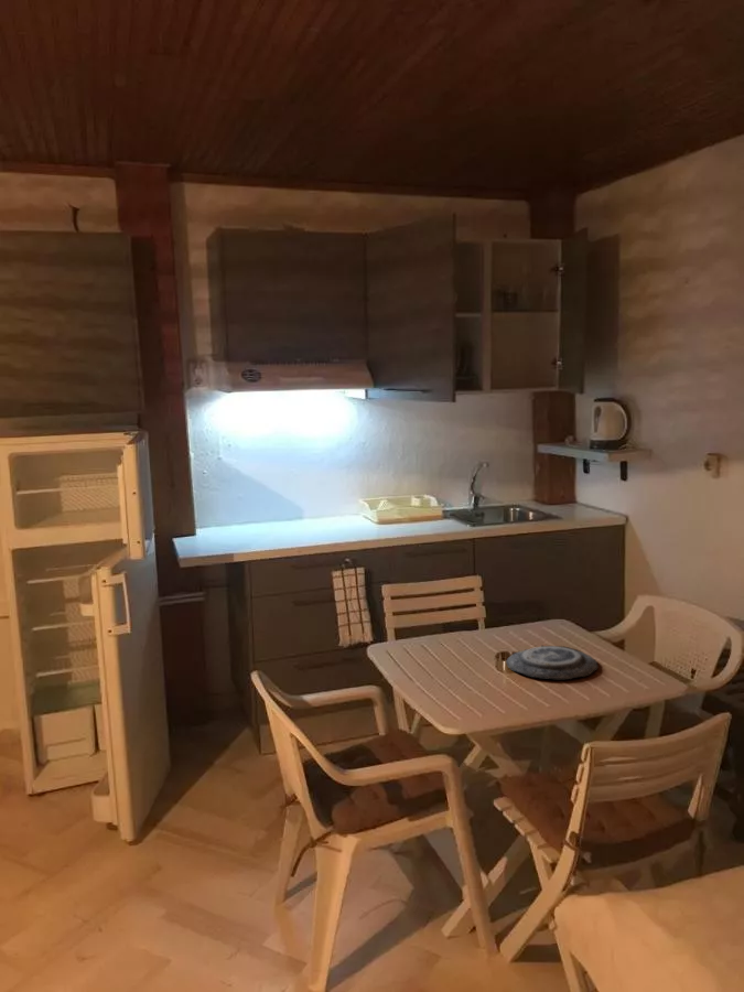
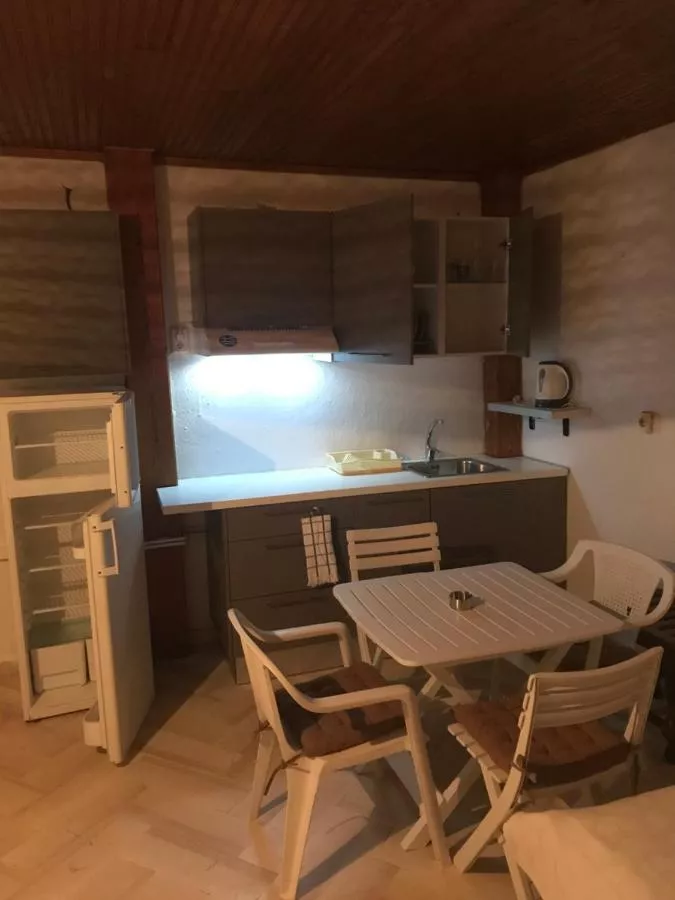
- plate (551, 658)
